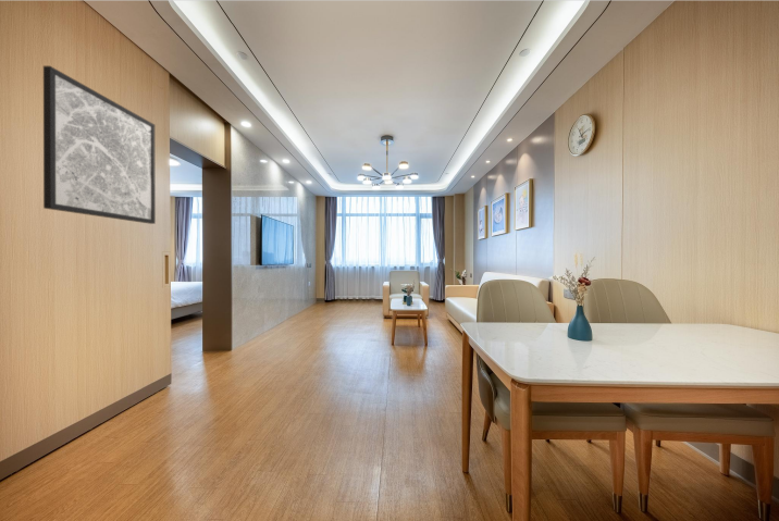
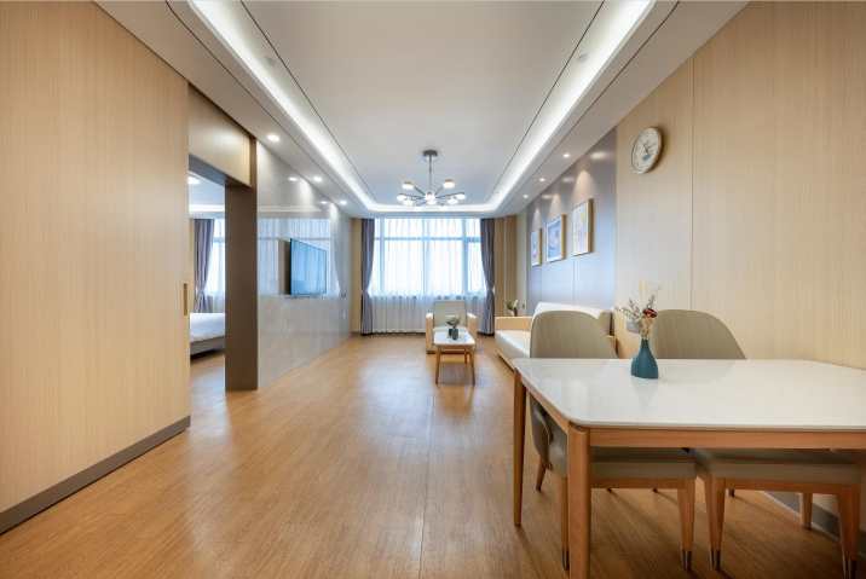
- wall art (109, 159)
